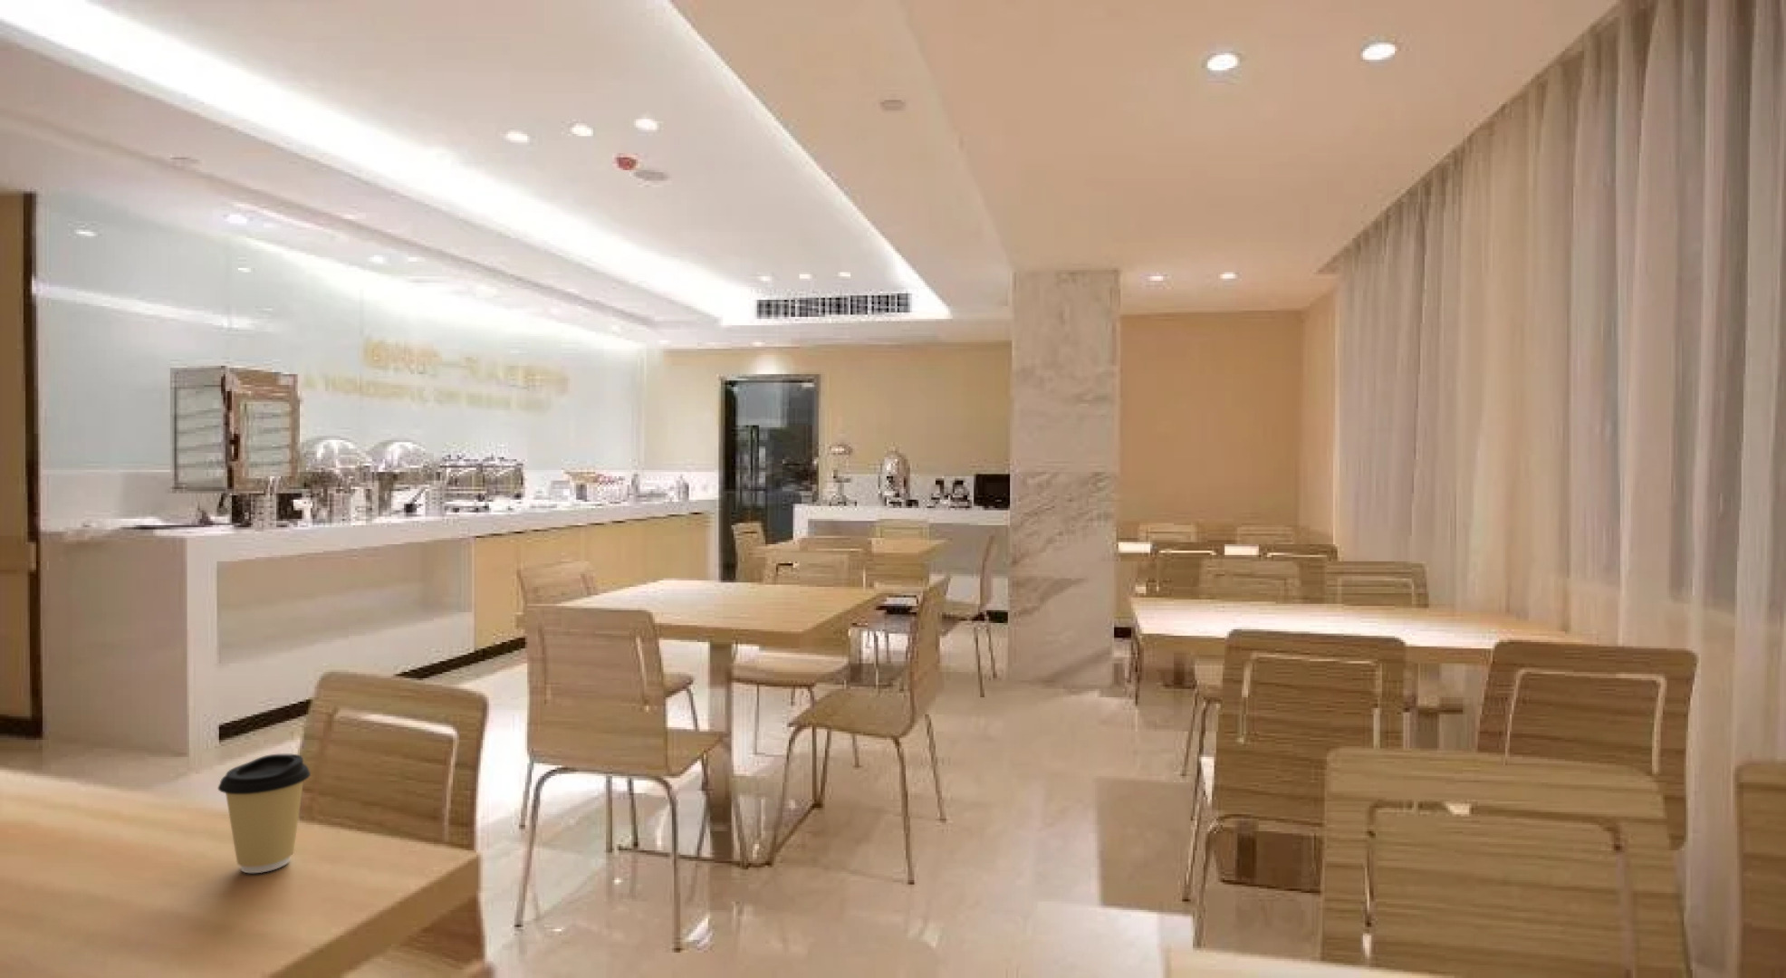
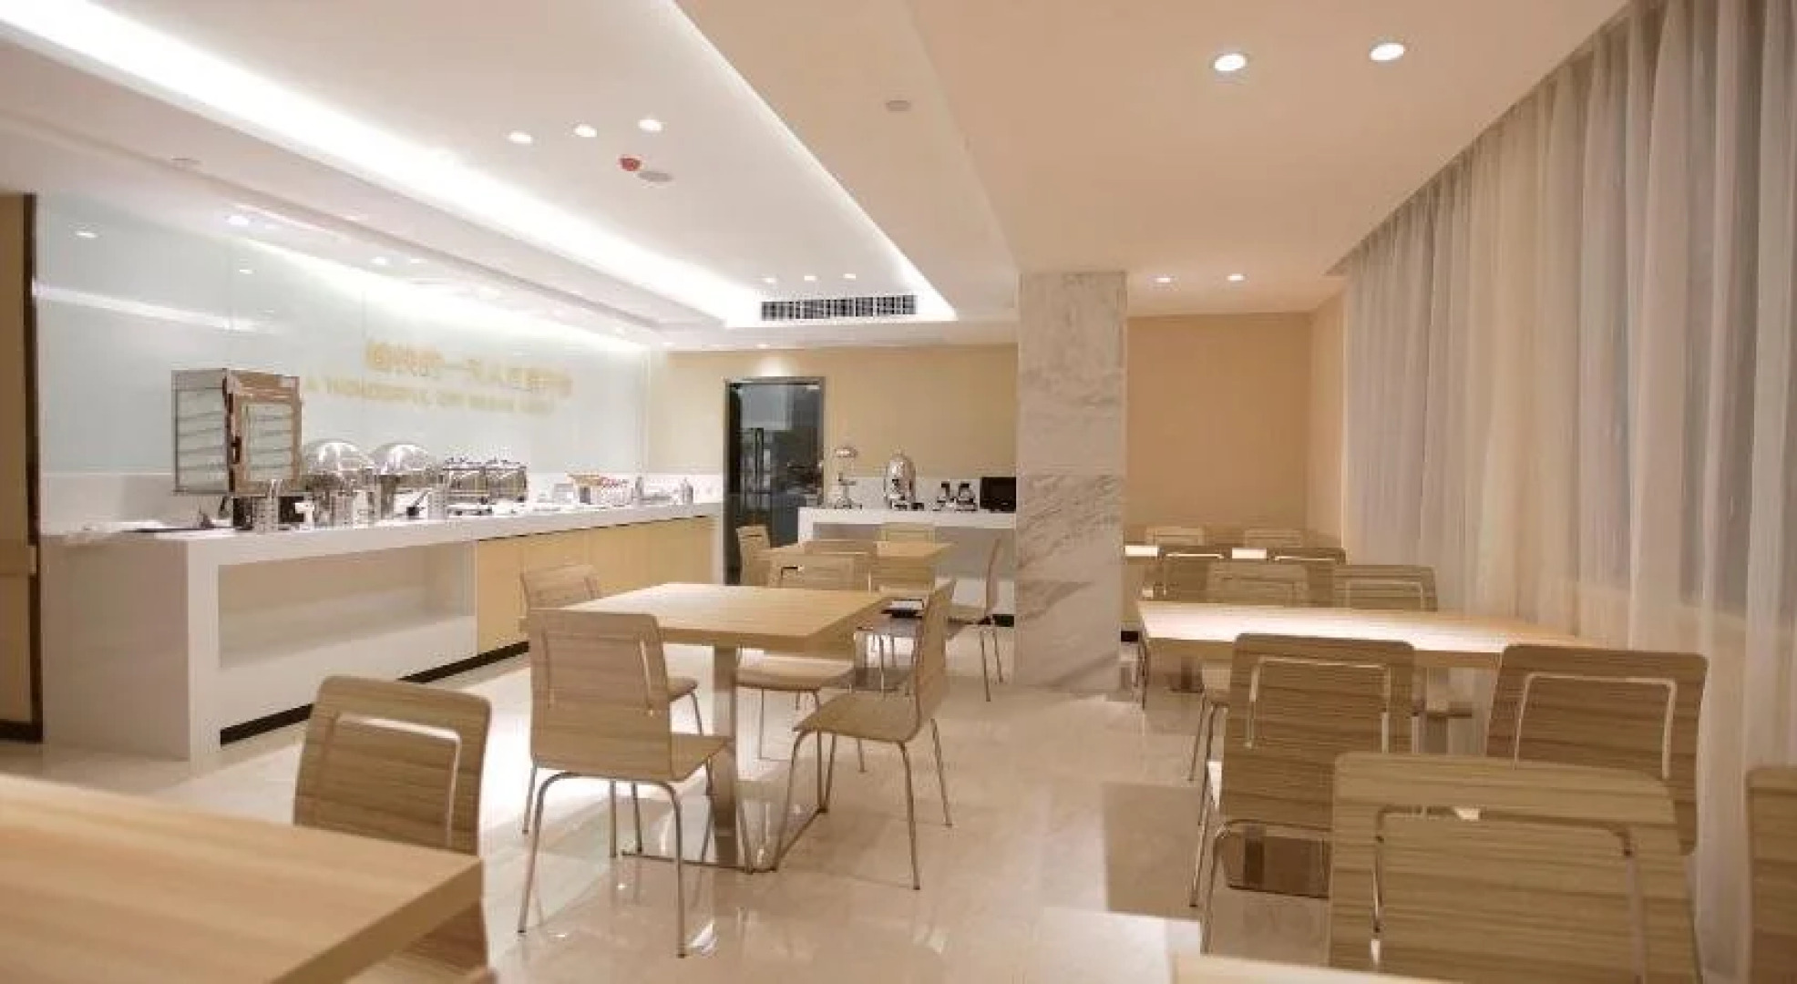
- coffee cup (265, 813)
